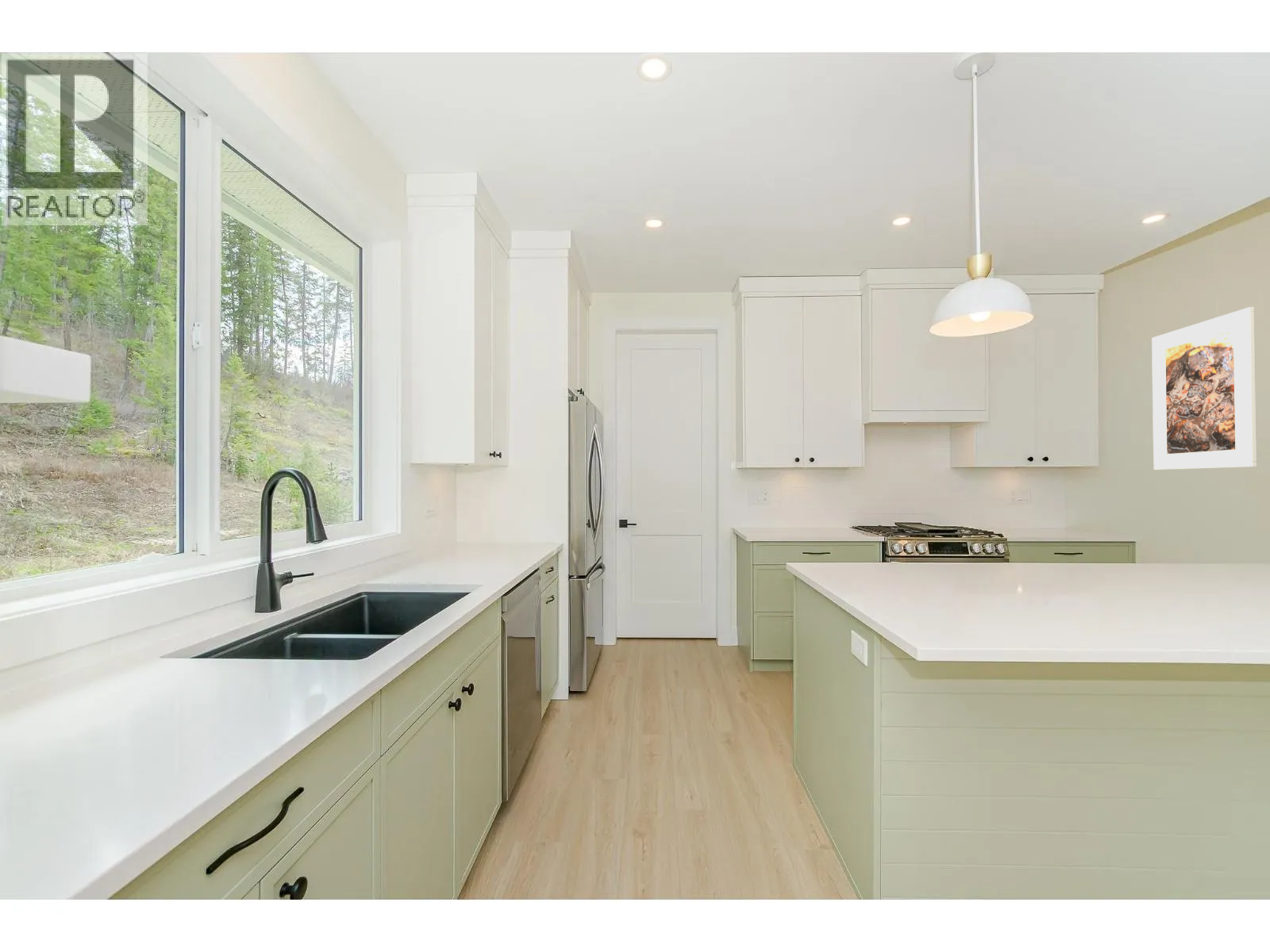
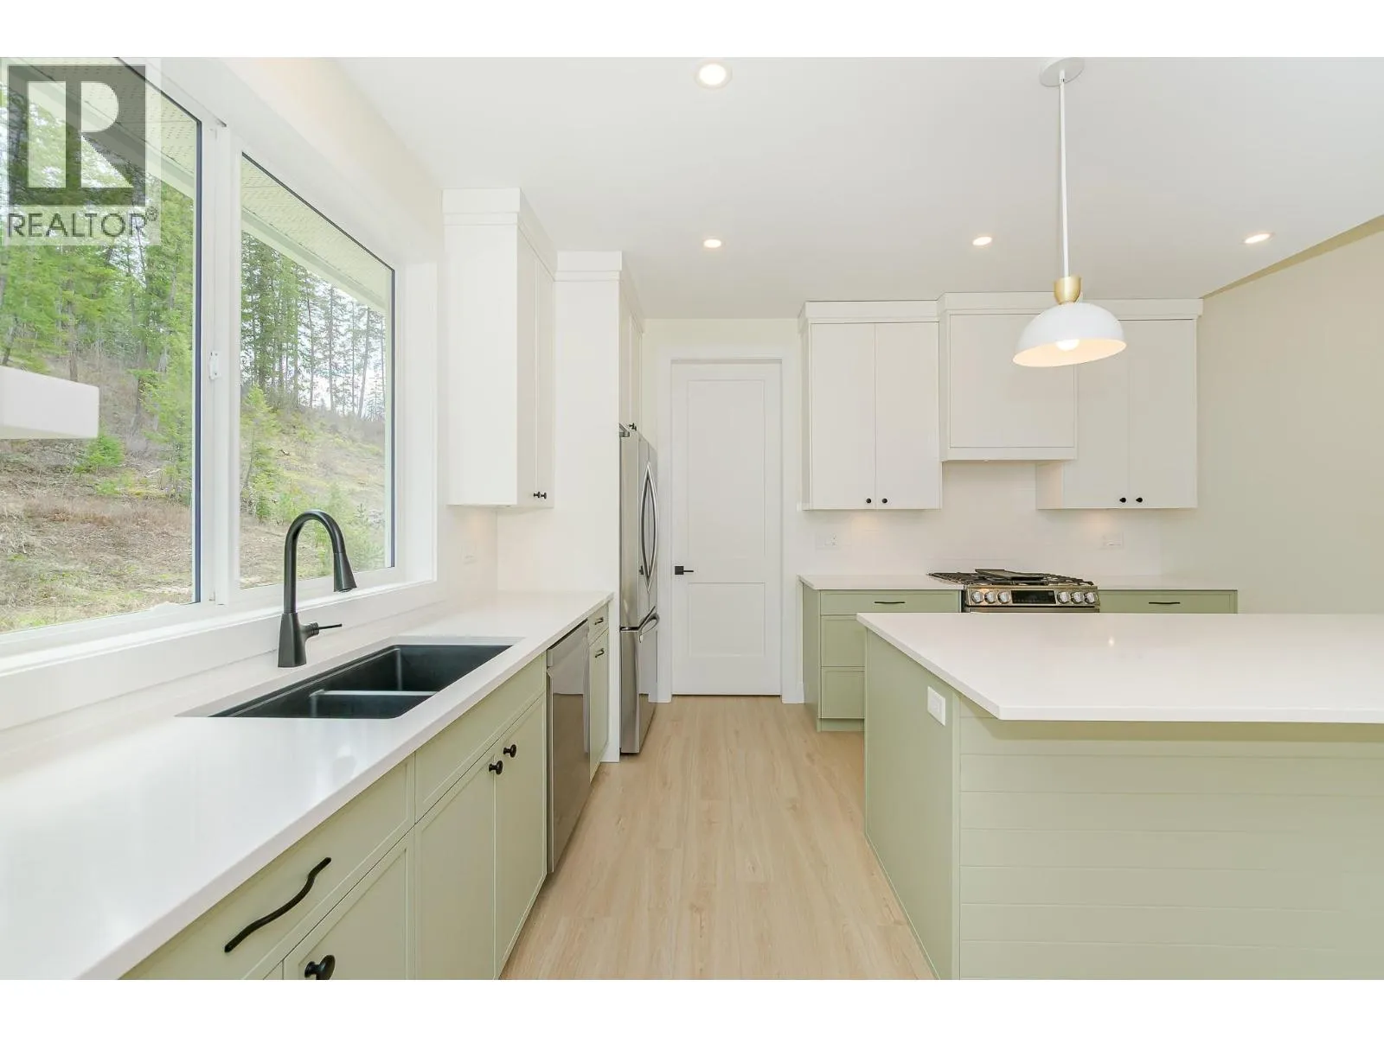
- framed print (1199, 396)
